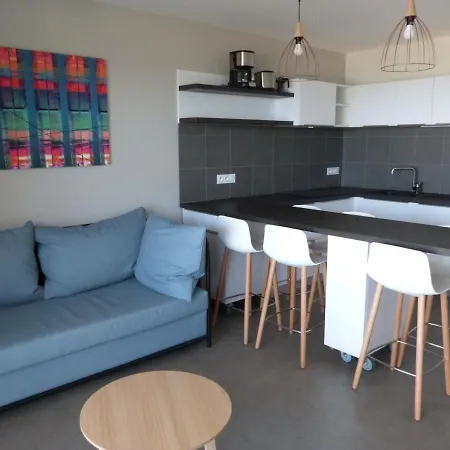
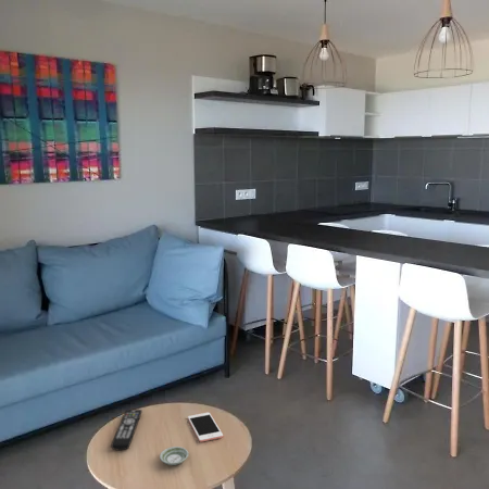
+ remote control (127, 428)
+ cell phone (204, 426)
+ saucer (174, 457)
